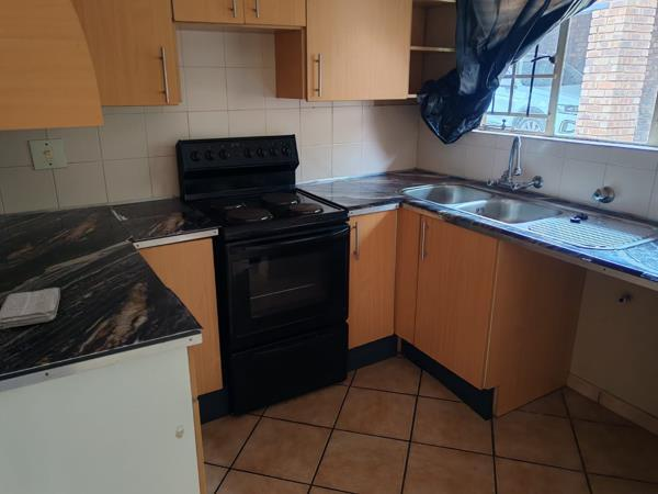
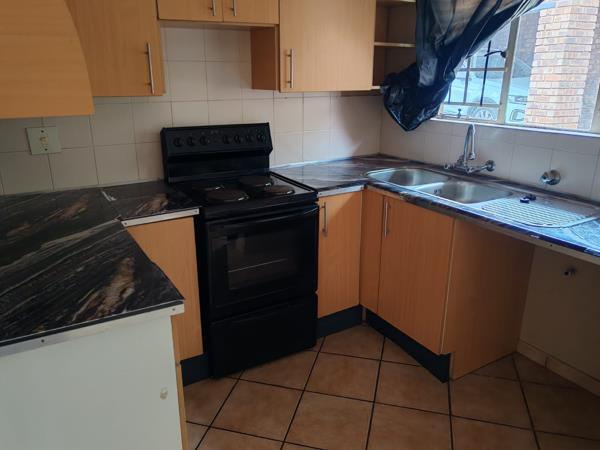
- washcloth (30, 305)
